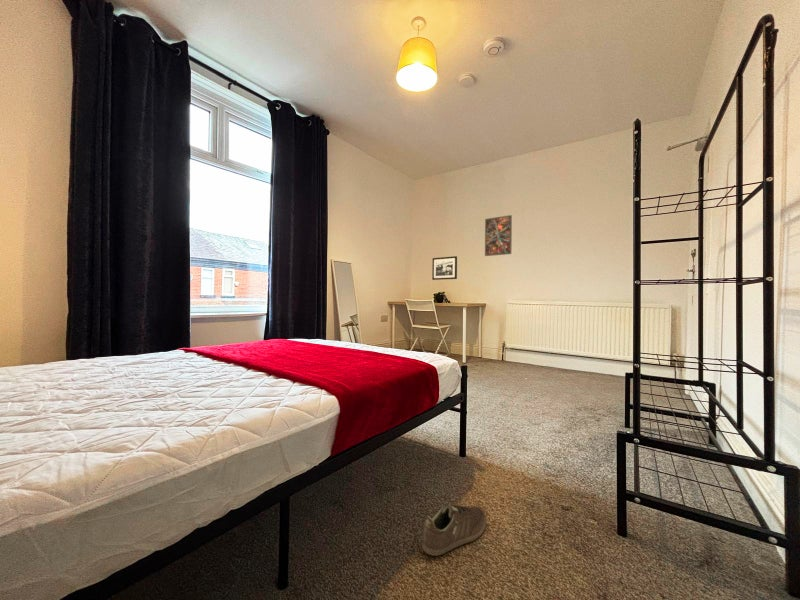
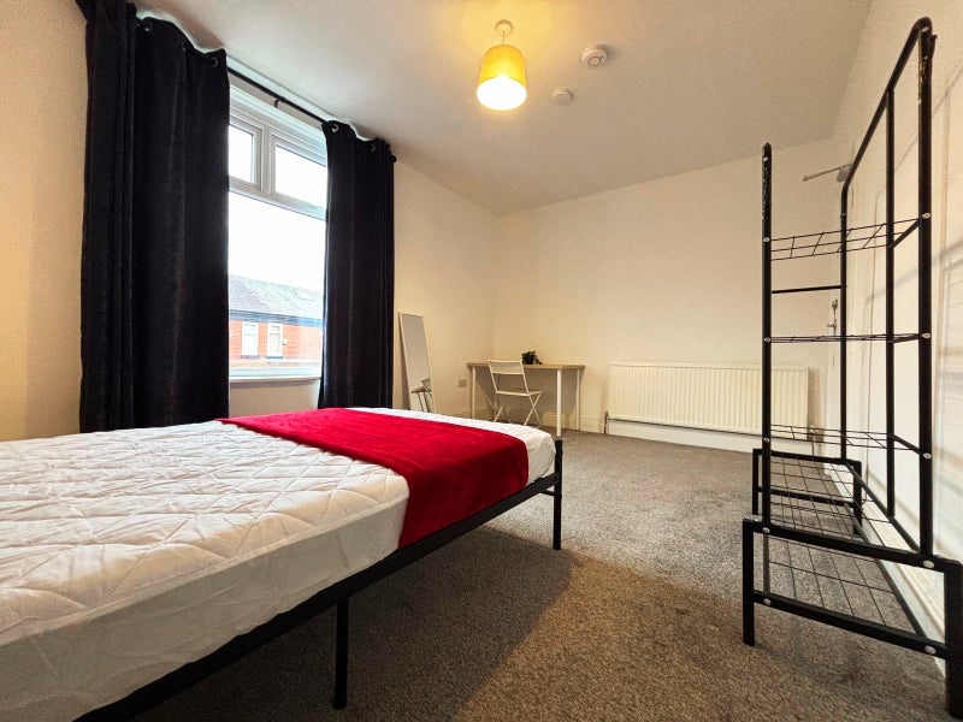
- sneaker (457, 520)
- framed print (498, 236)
- picture frame (444, 268)
